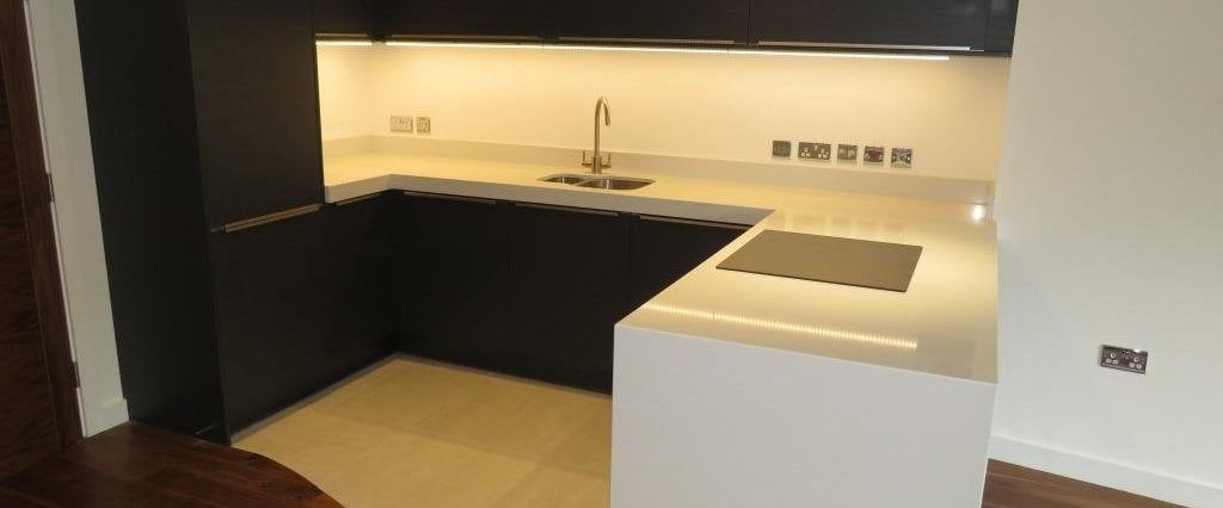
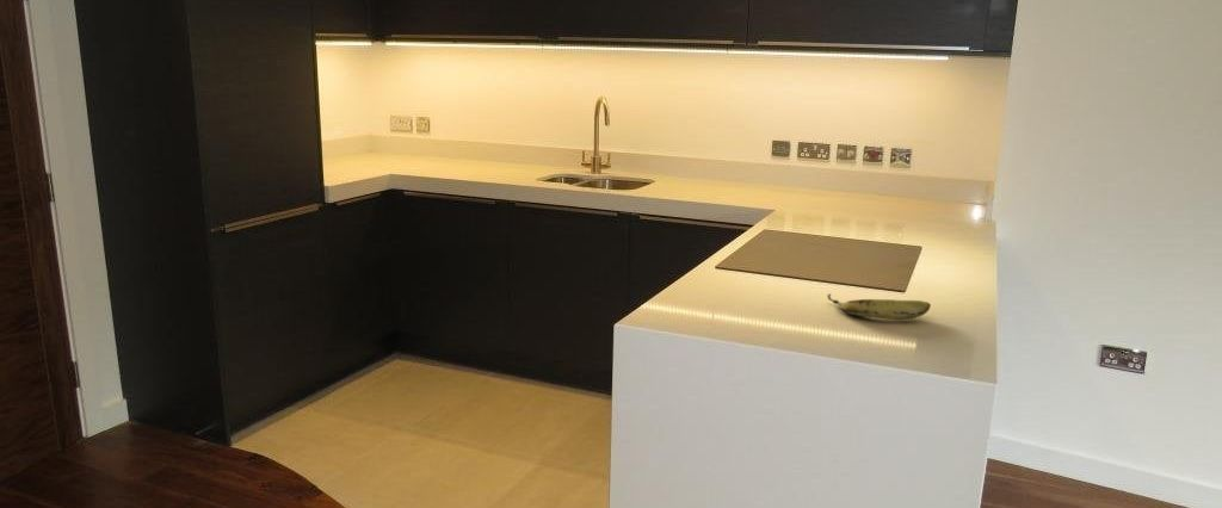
+ fruit (877, 305)
